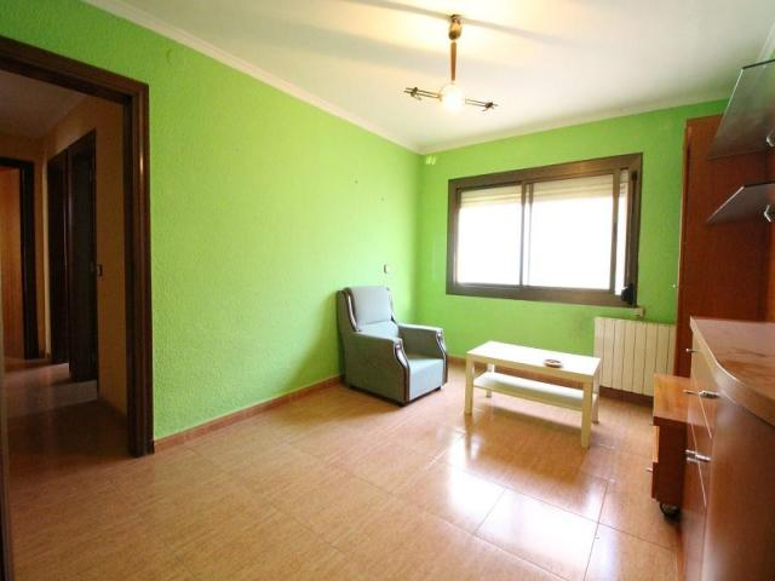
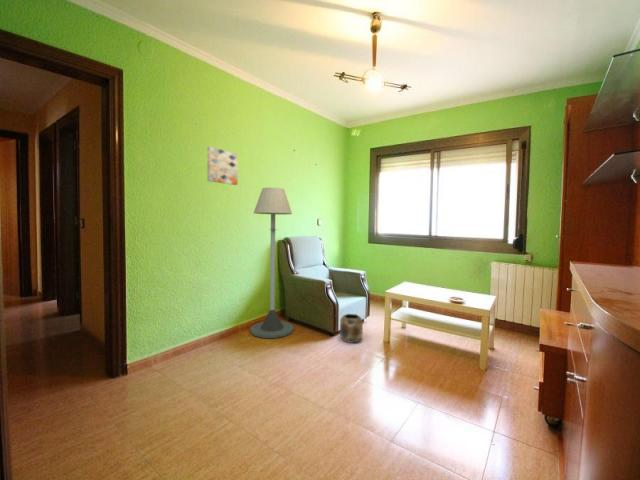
+ wall art (223, 166)
+ planter (351, 328)
+ floor lamp (272, 260)
